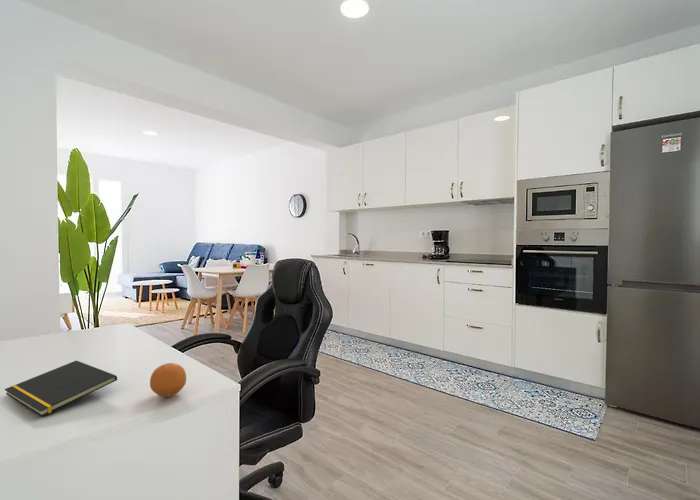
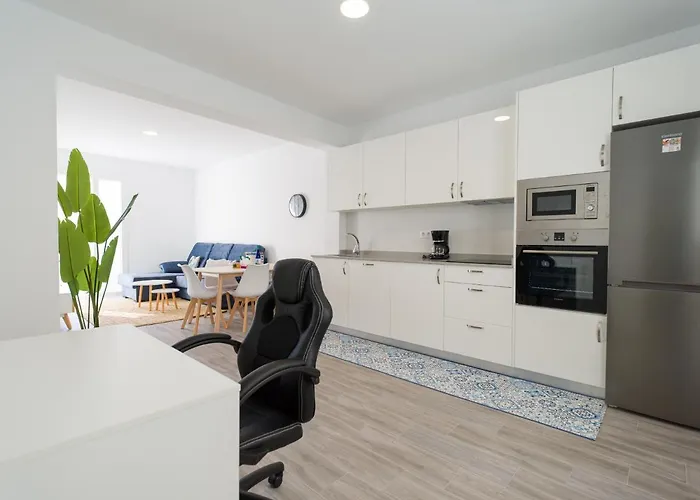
- notepad (61, 384)
- fruit (168, 380)
